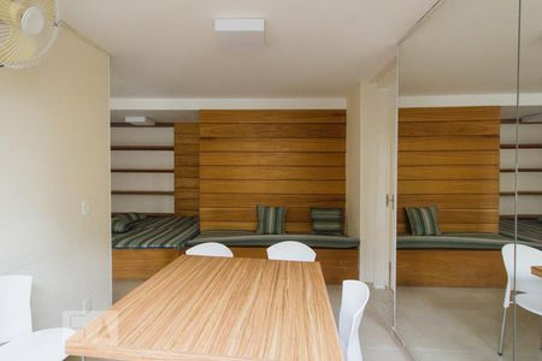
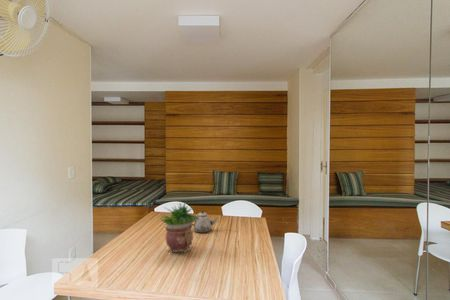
+ potted plant (178, 225)
+ teapot (204, 220)
